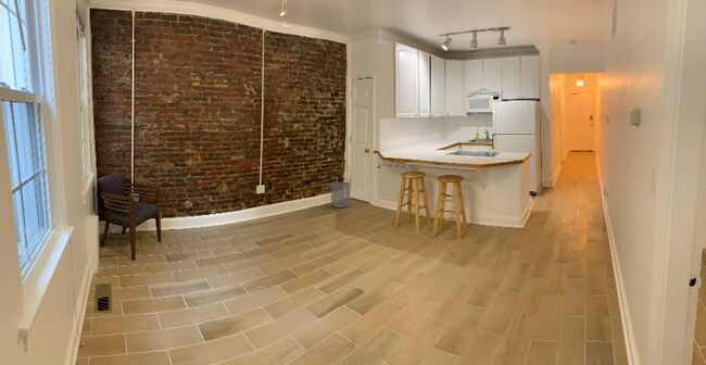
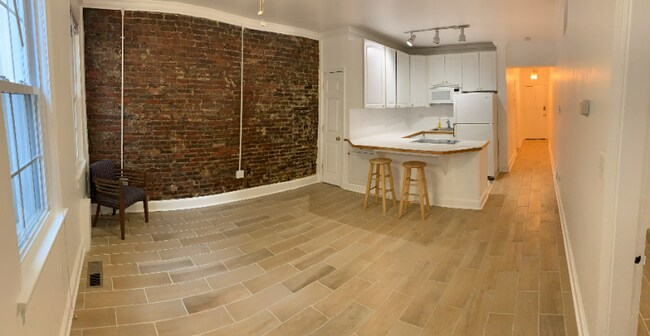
- waste bin (340, 194)
